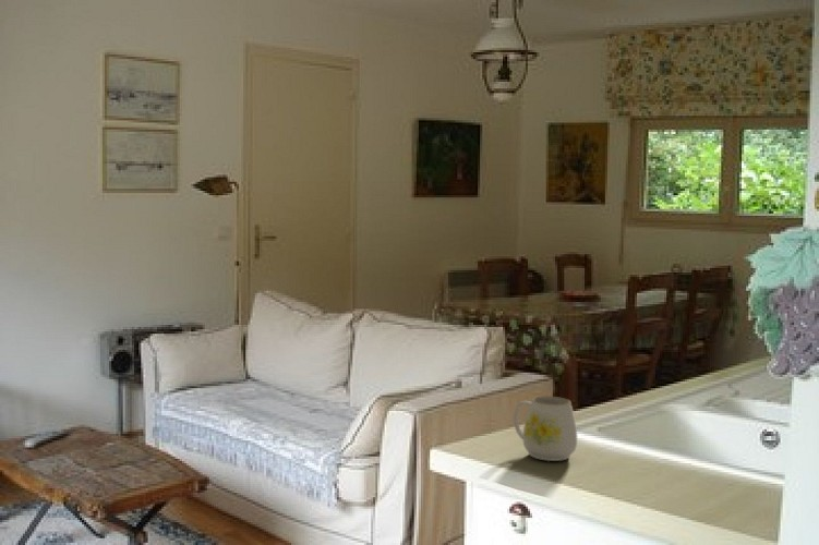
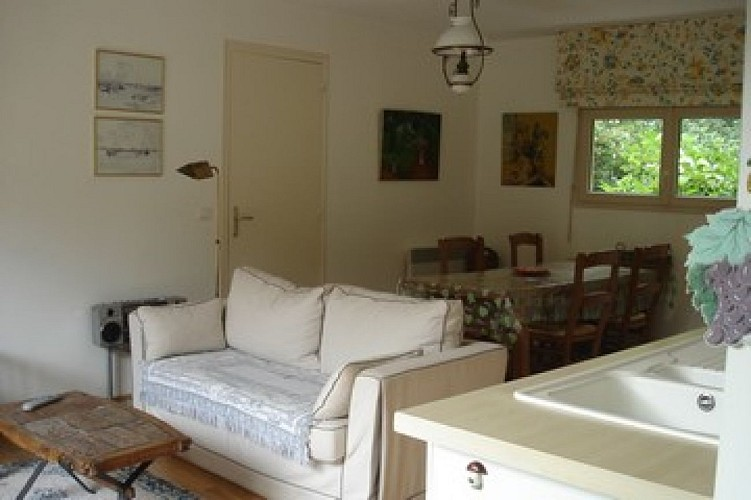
- mug (543, 426)
